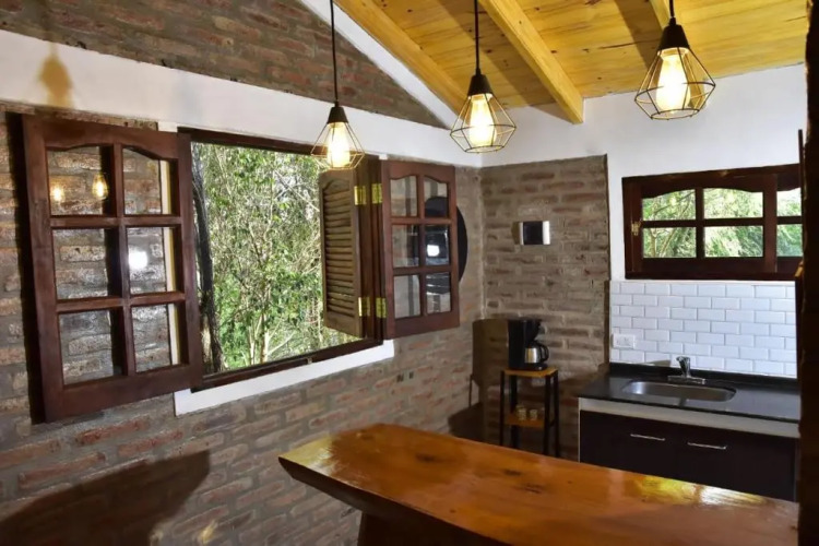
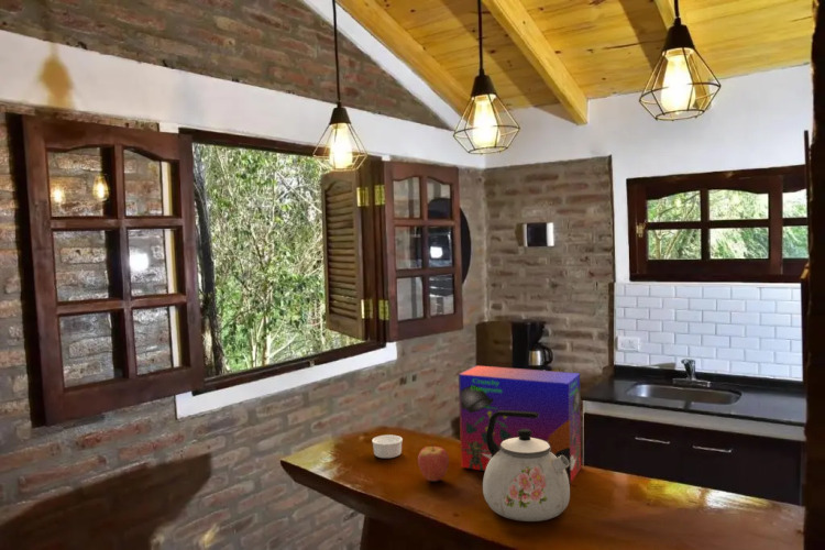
+ ramekin (387, 447)
+ fruit (432, 460)
+ cereal box (519, 420)
+ kettle (526, 460)
